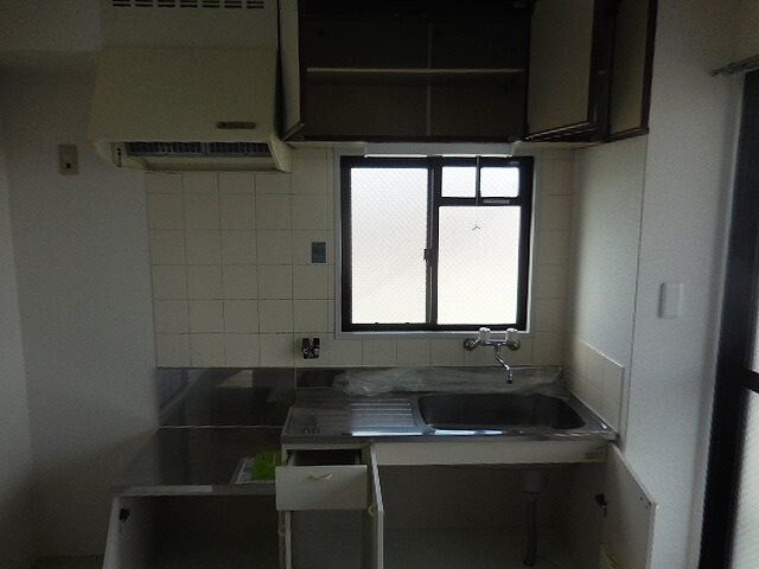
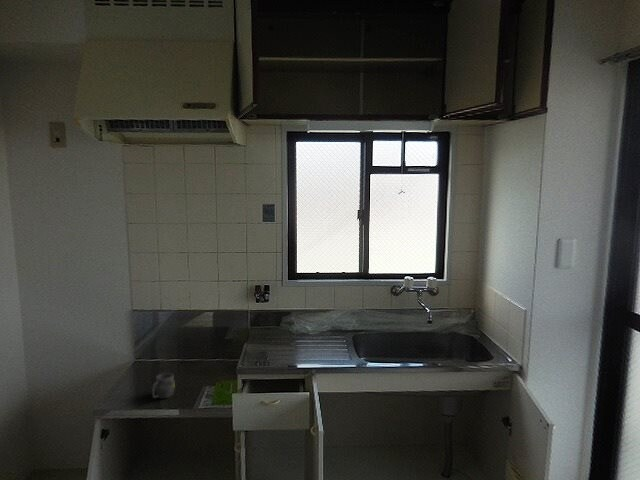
+ mug (162, 387)
